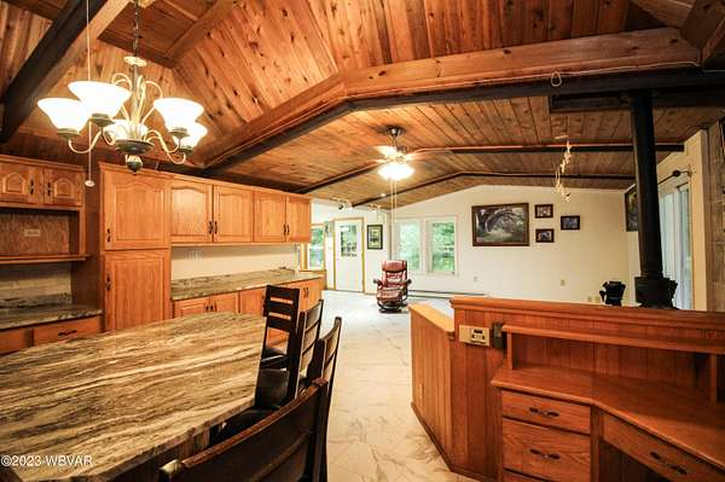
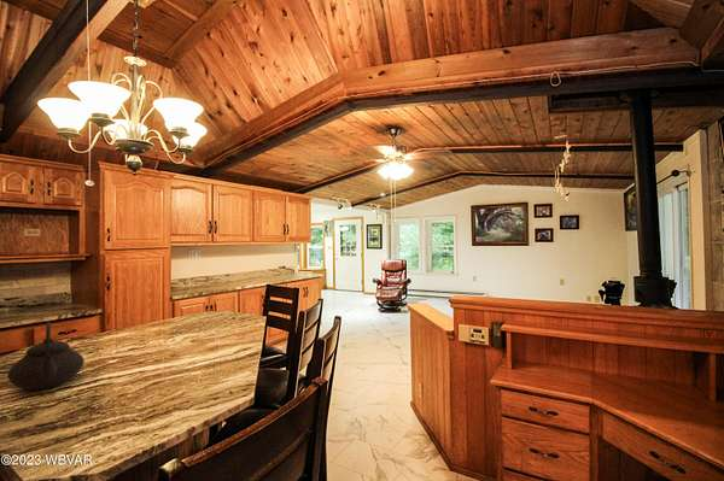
+ teapot (47, 353)
